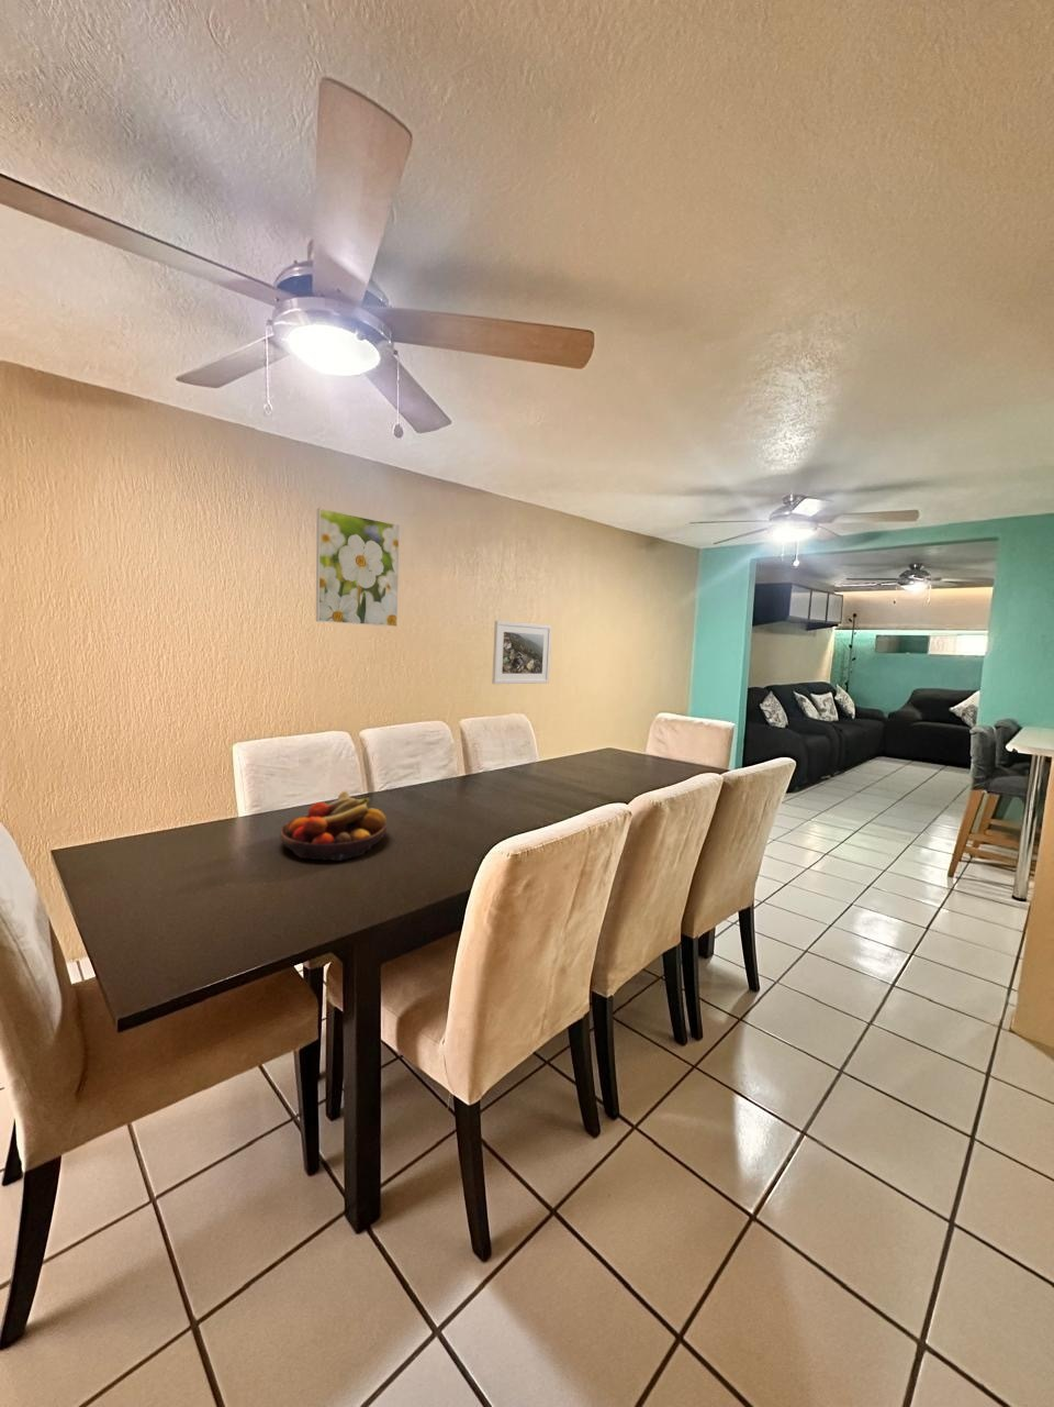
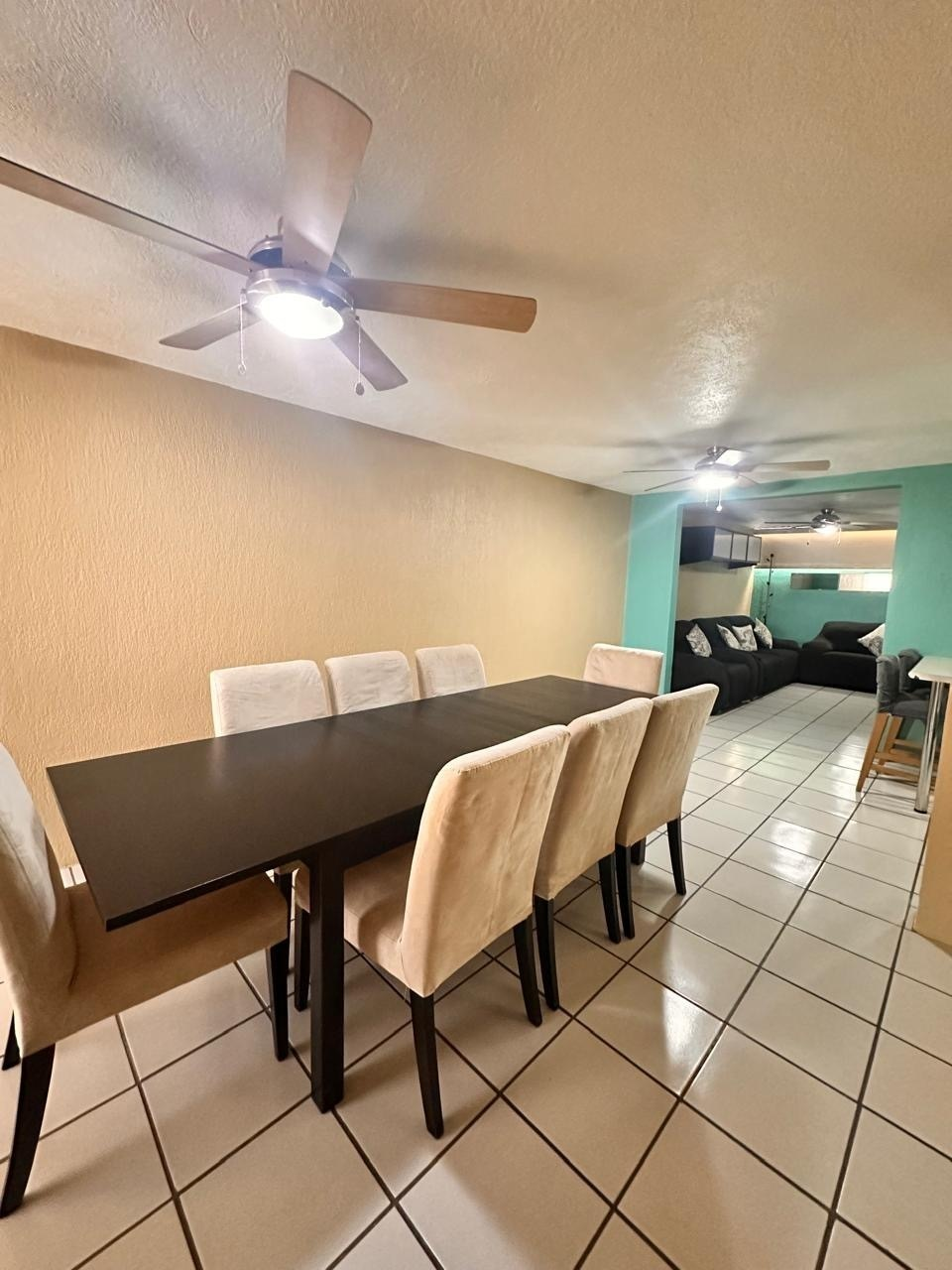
- fruit bowl (333, 821)
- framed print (359, 571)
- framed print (523, 653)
